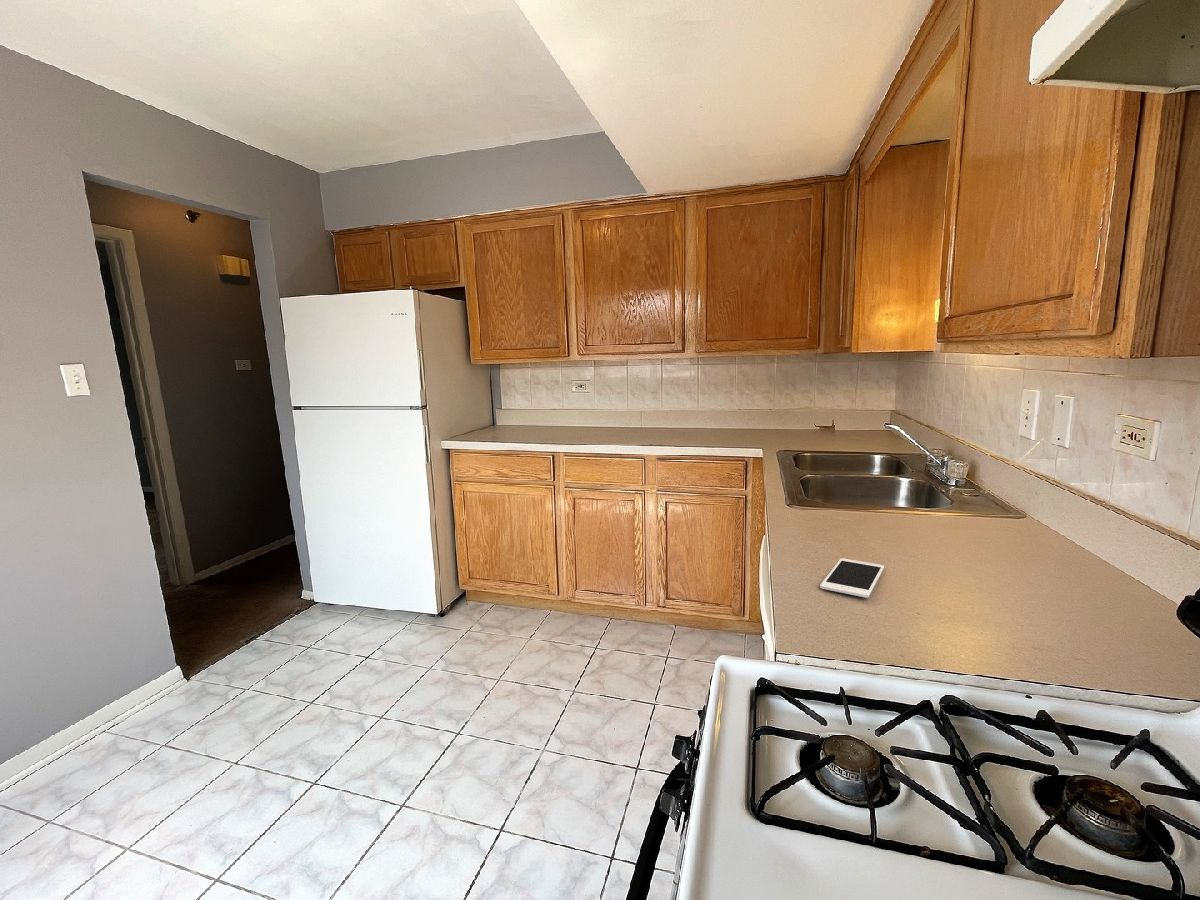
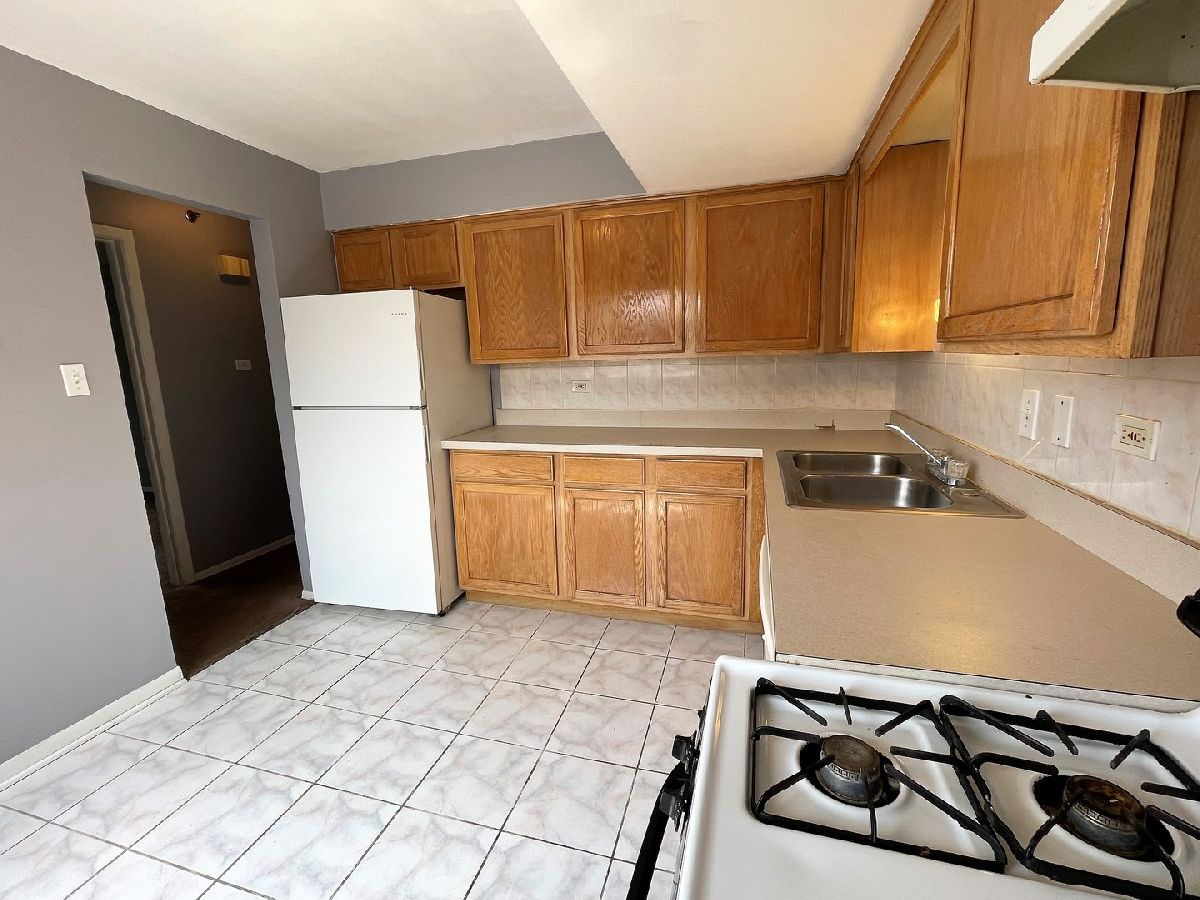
- cell phone (853, 576)
